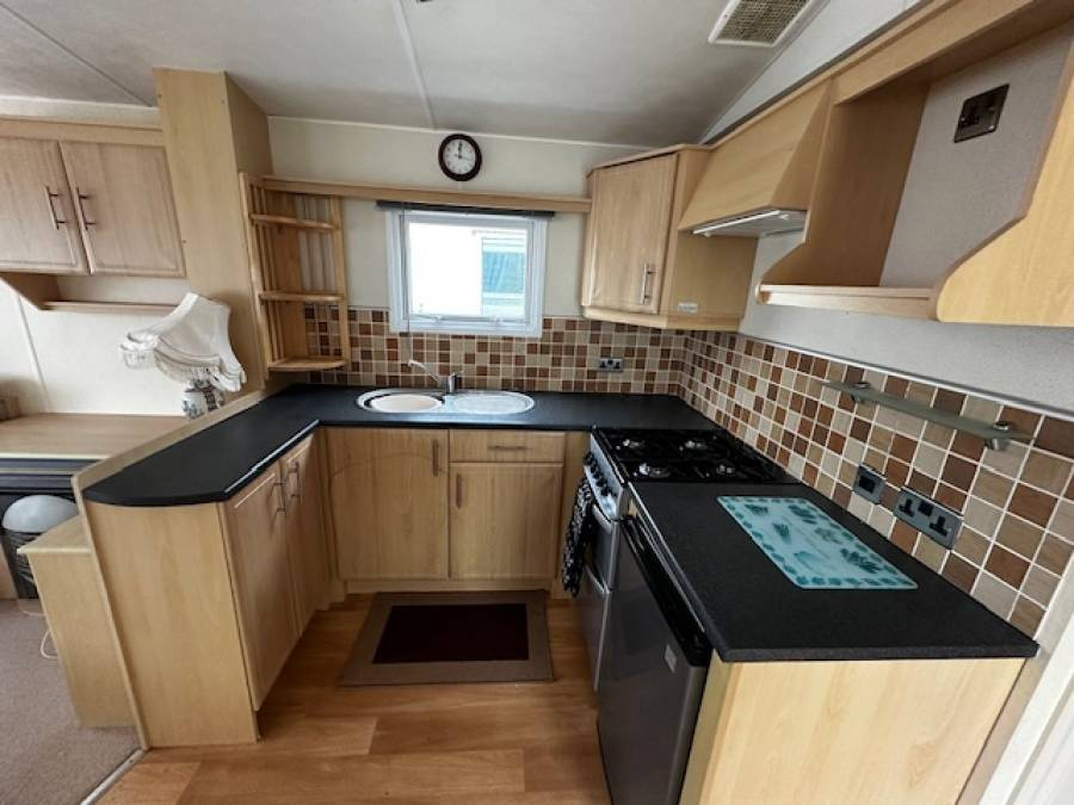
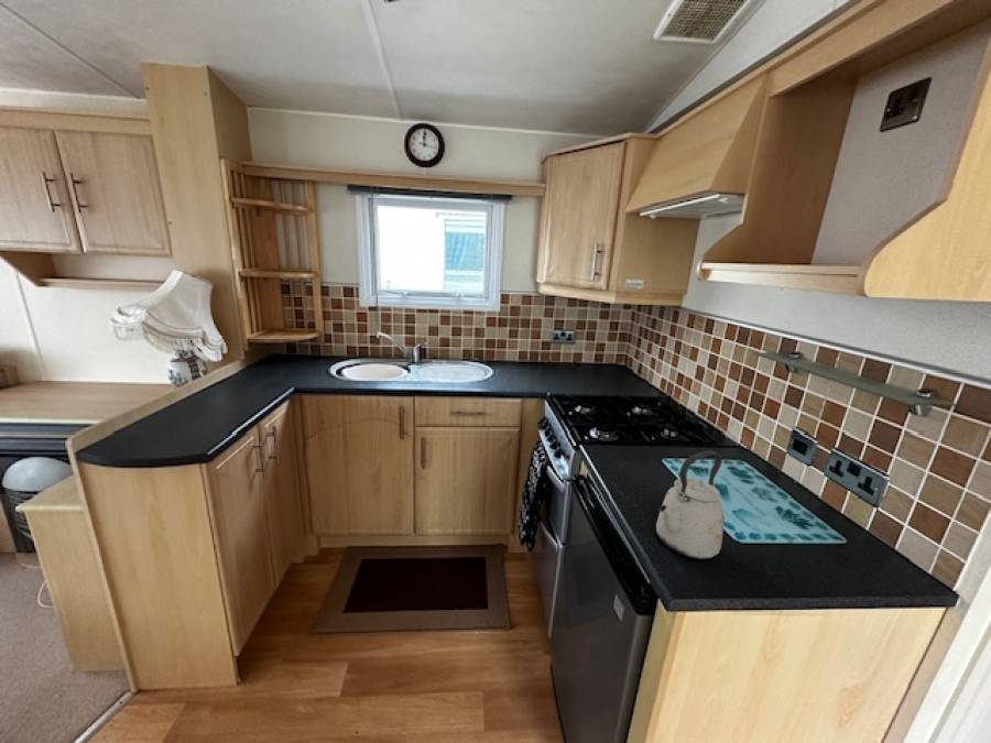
+ kettle (687, 502)
